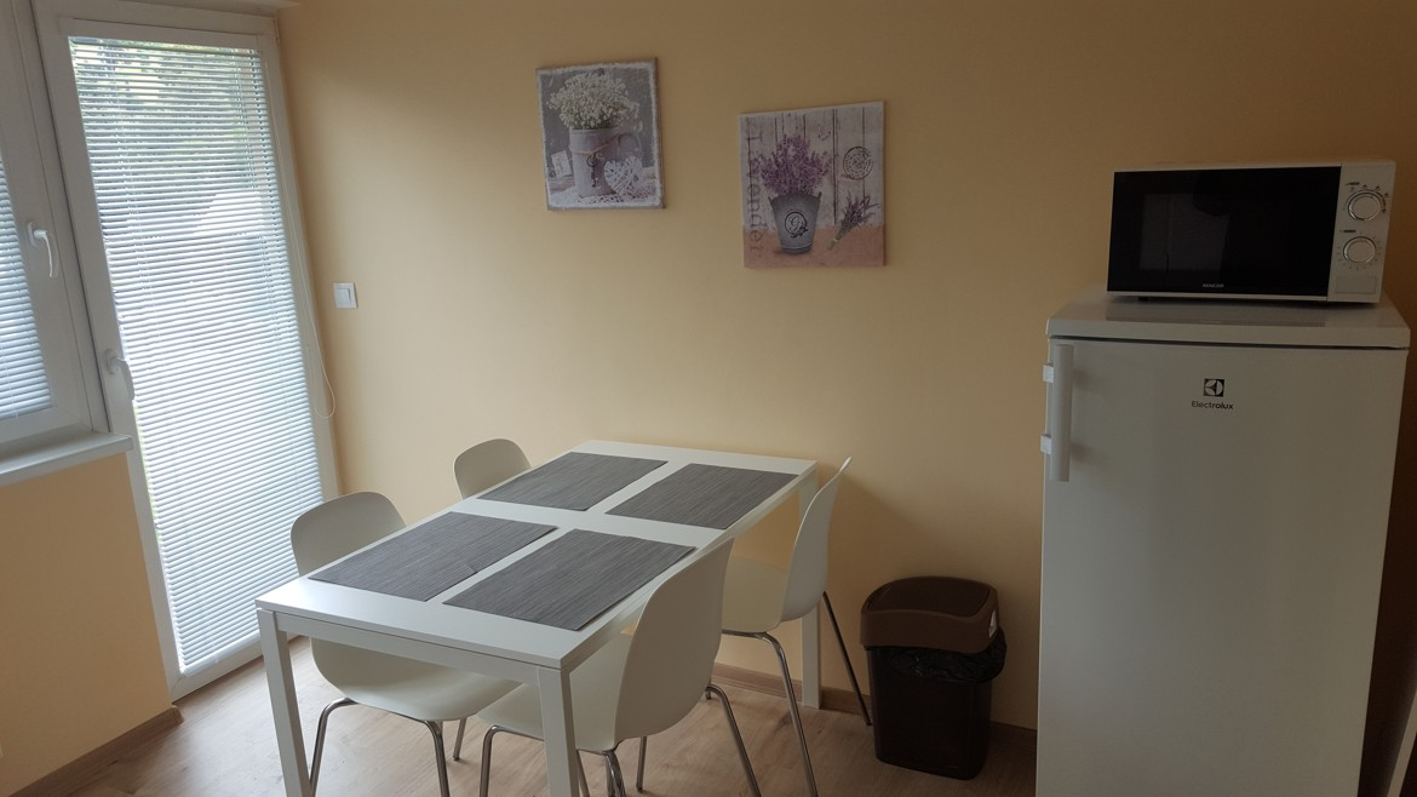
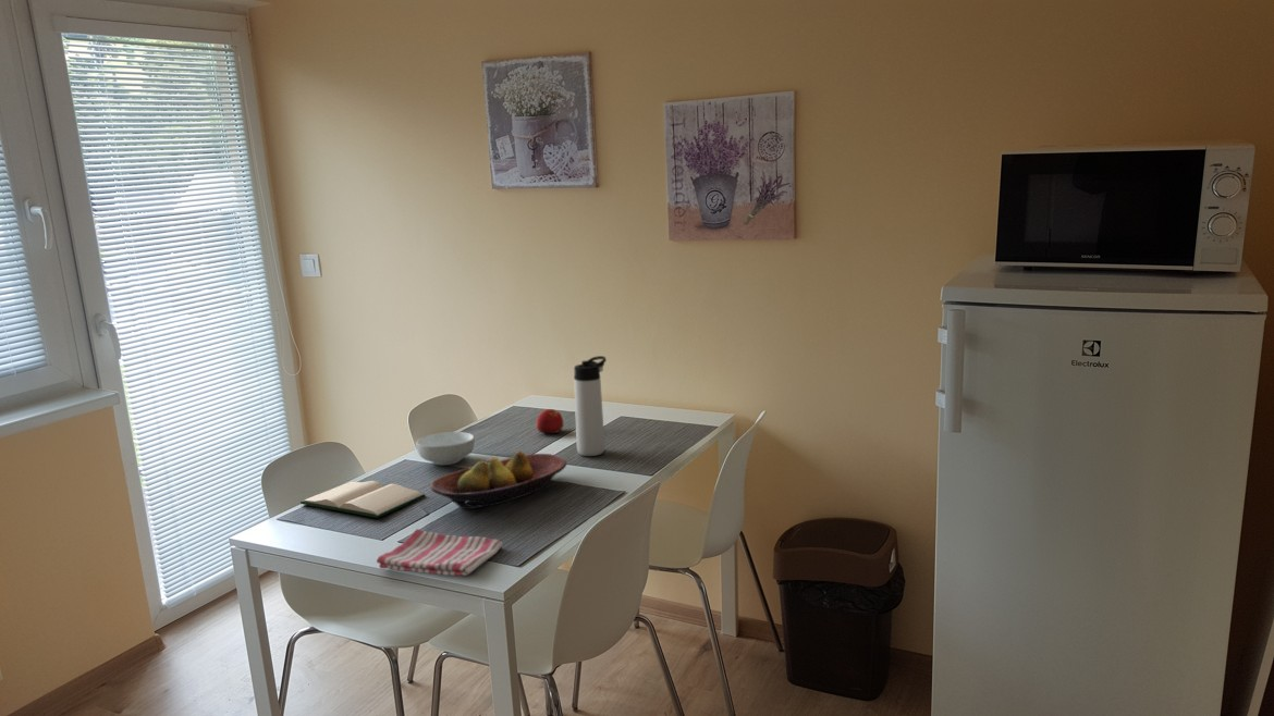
+ fruit bowl (501, 474)
+ thermos bottle (592, 405)
+ apple (549, 420)
+ cereal bowl (445, 449)
+ dish towel (440, 551)
+ hardback book (363, 495)
